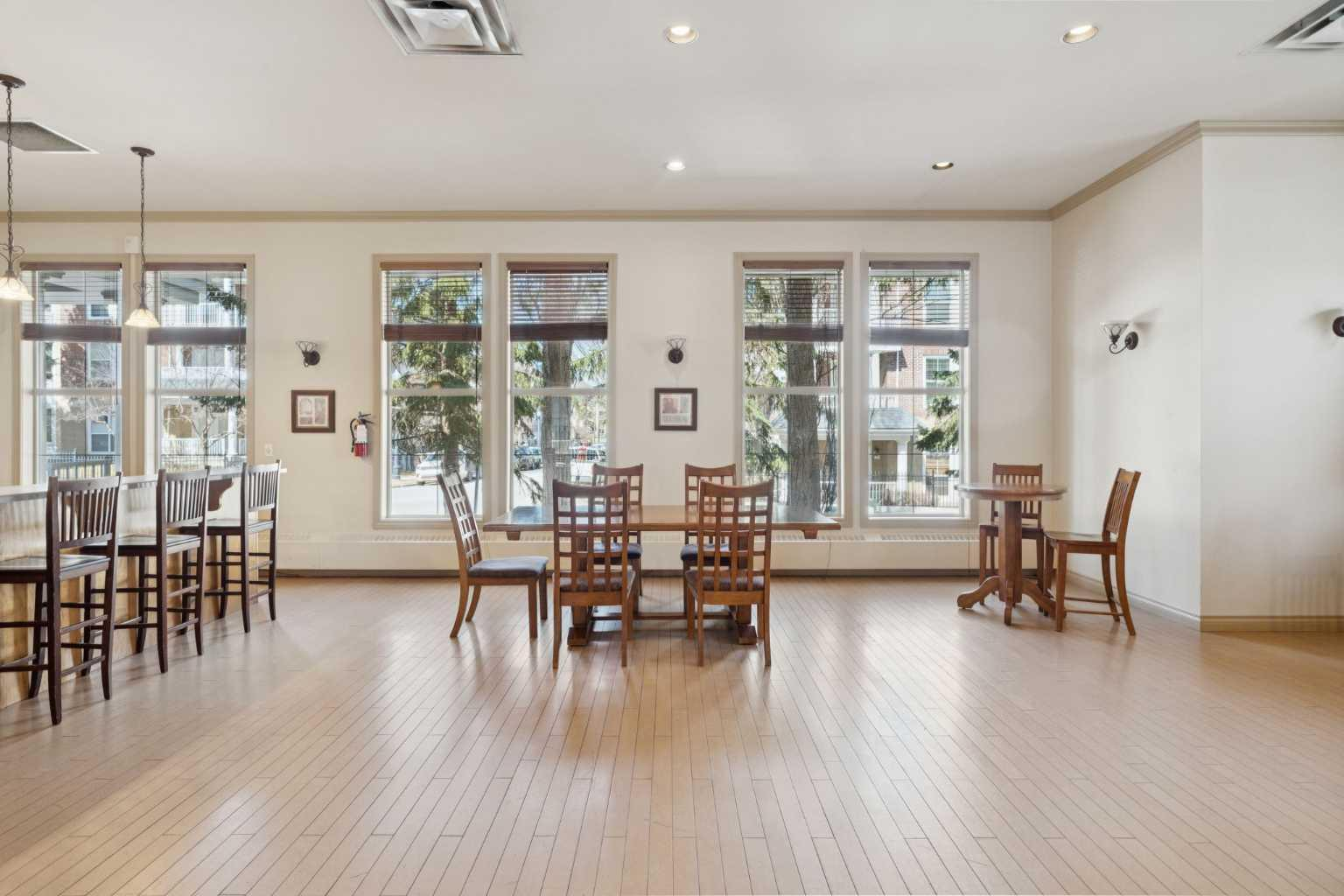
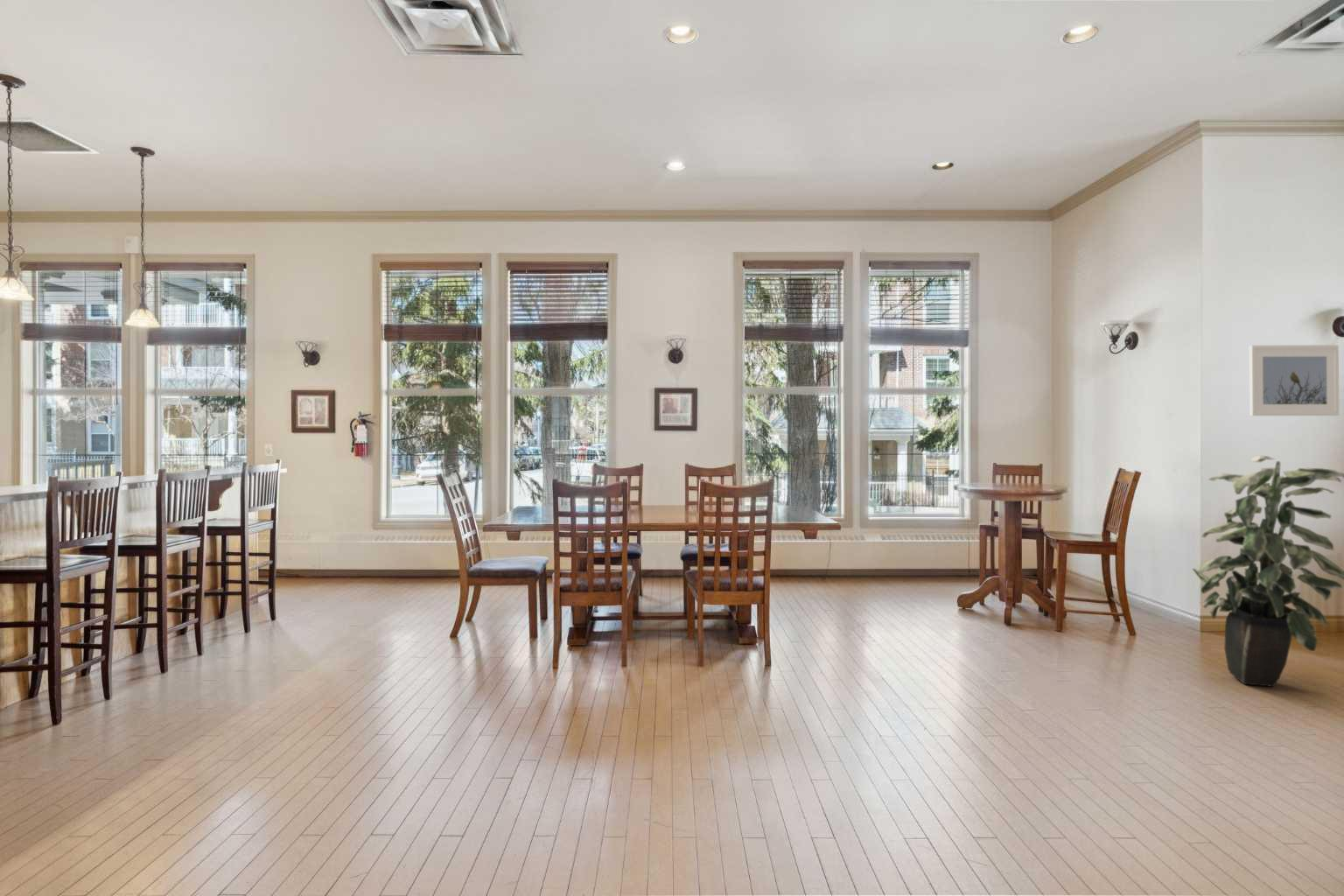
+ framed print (1293, 380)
+ indoor plant (1267, 570)
